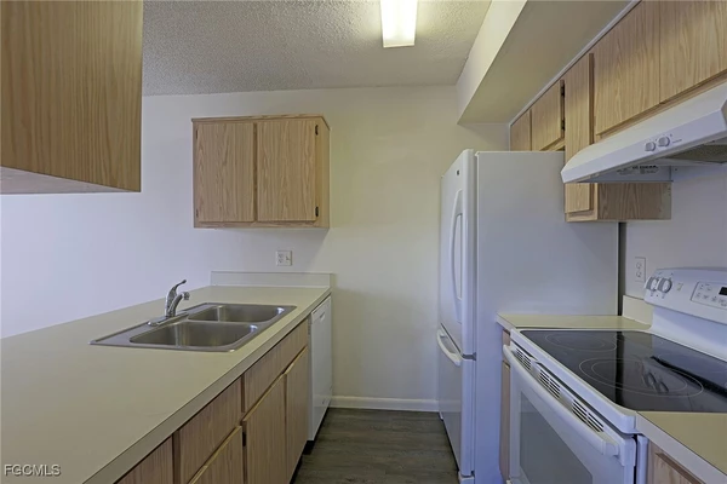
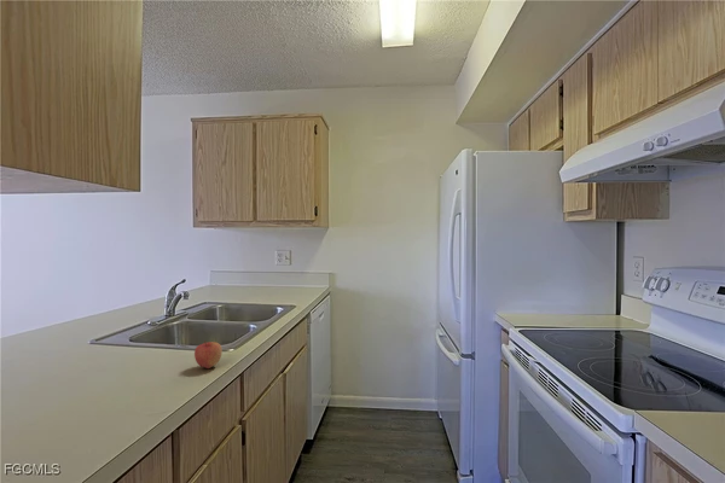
+ apple (208, 353)
